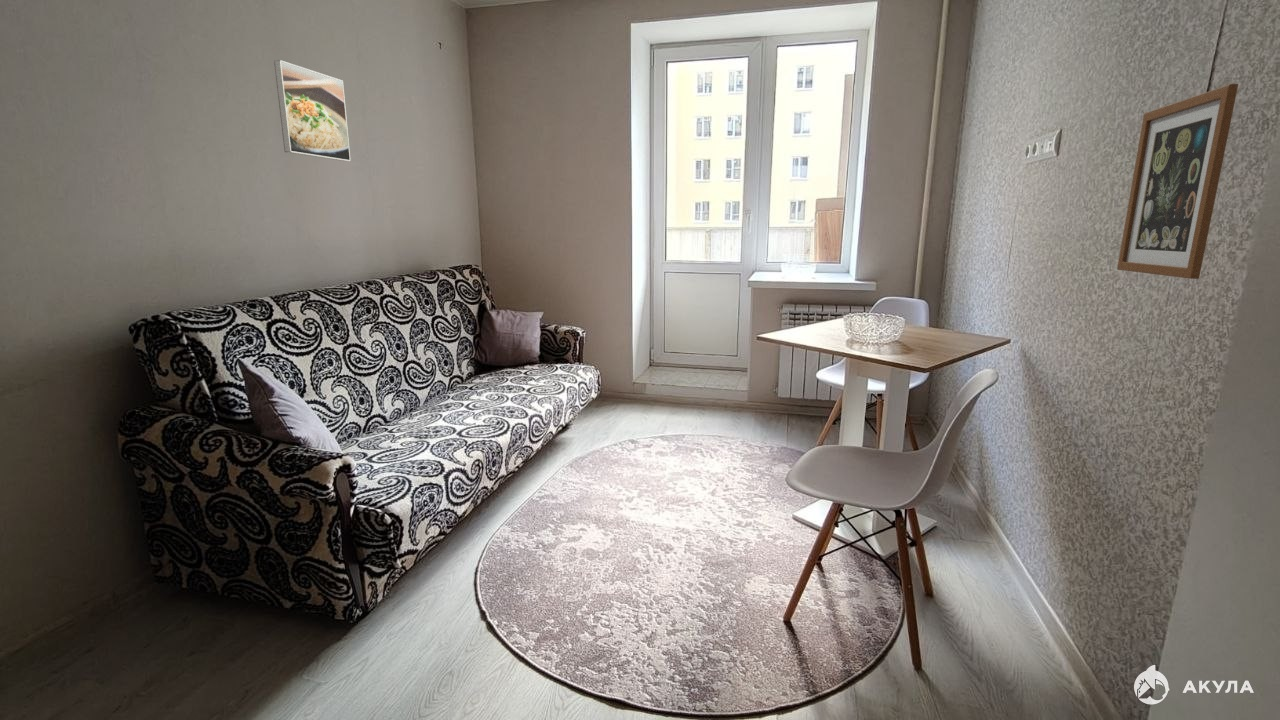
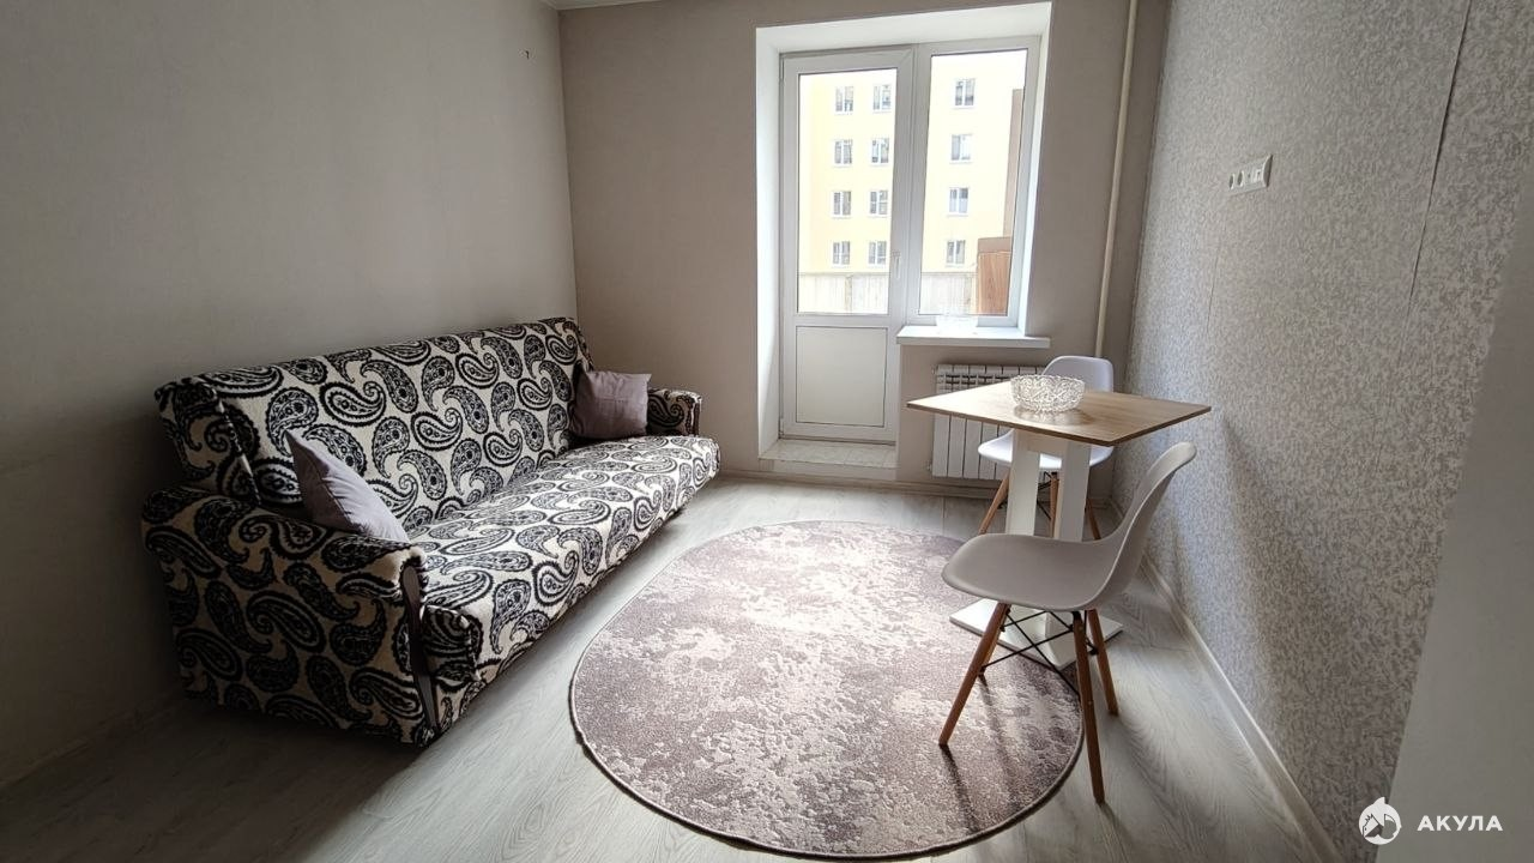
- wall art (1169, 189)
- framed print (315, 114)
